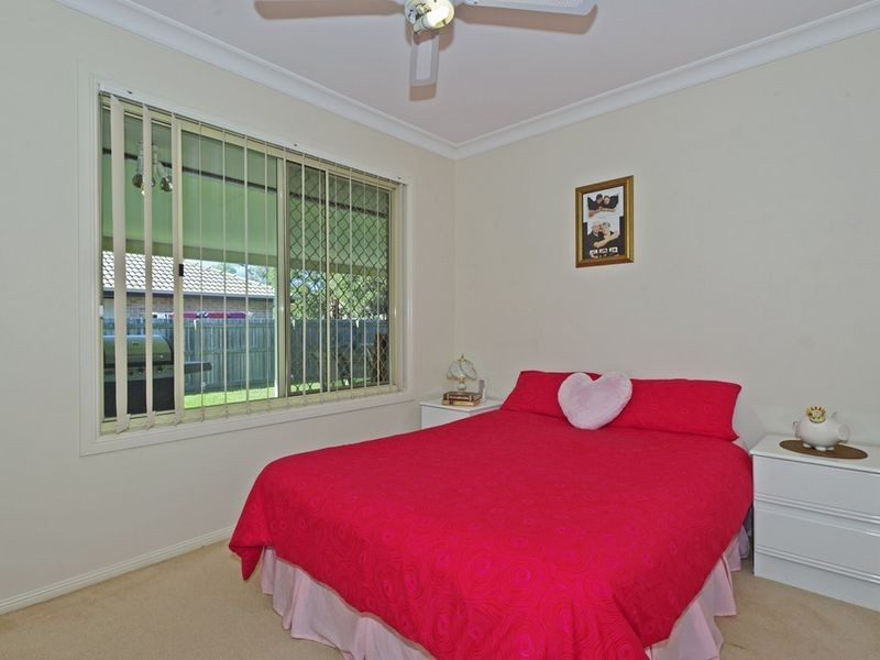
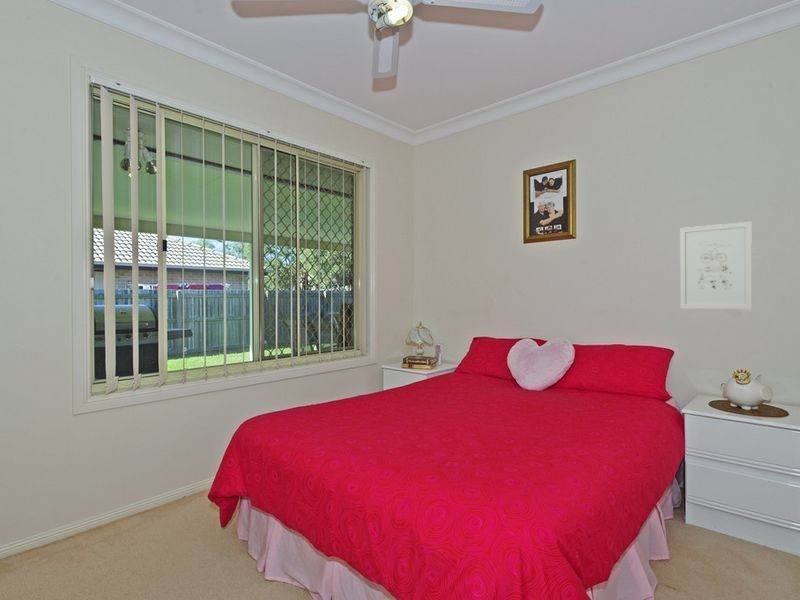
+ wall art (714, 267)
